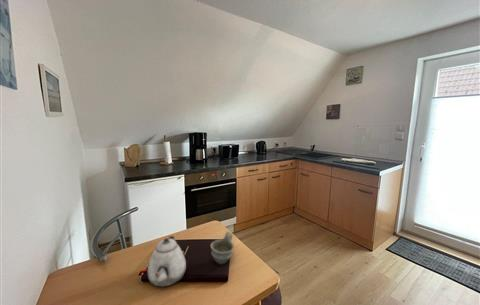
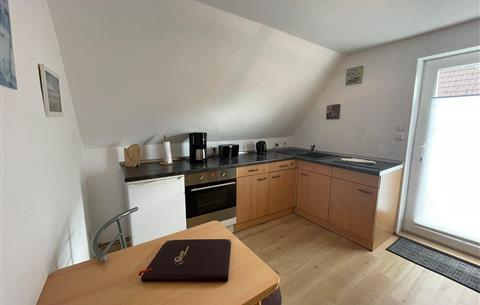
- cup (224, 248)
- teapot (165, 259)
